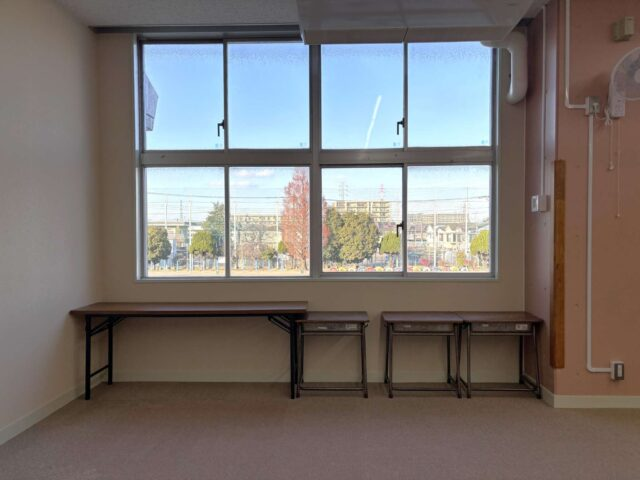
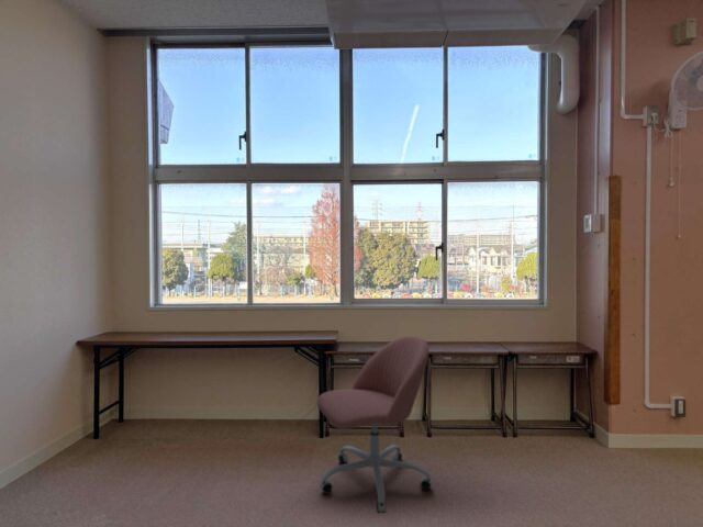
+ office chair (371, 411)
